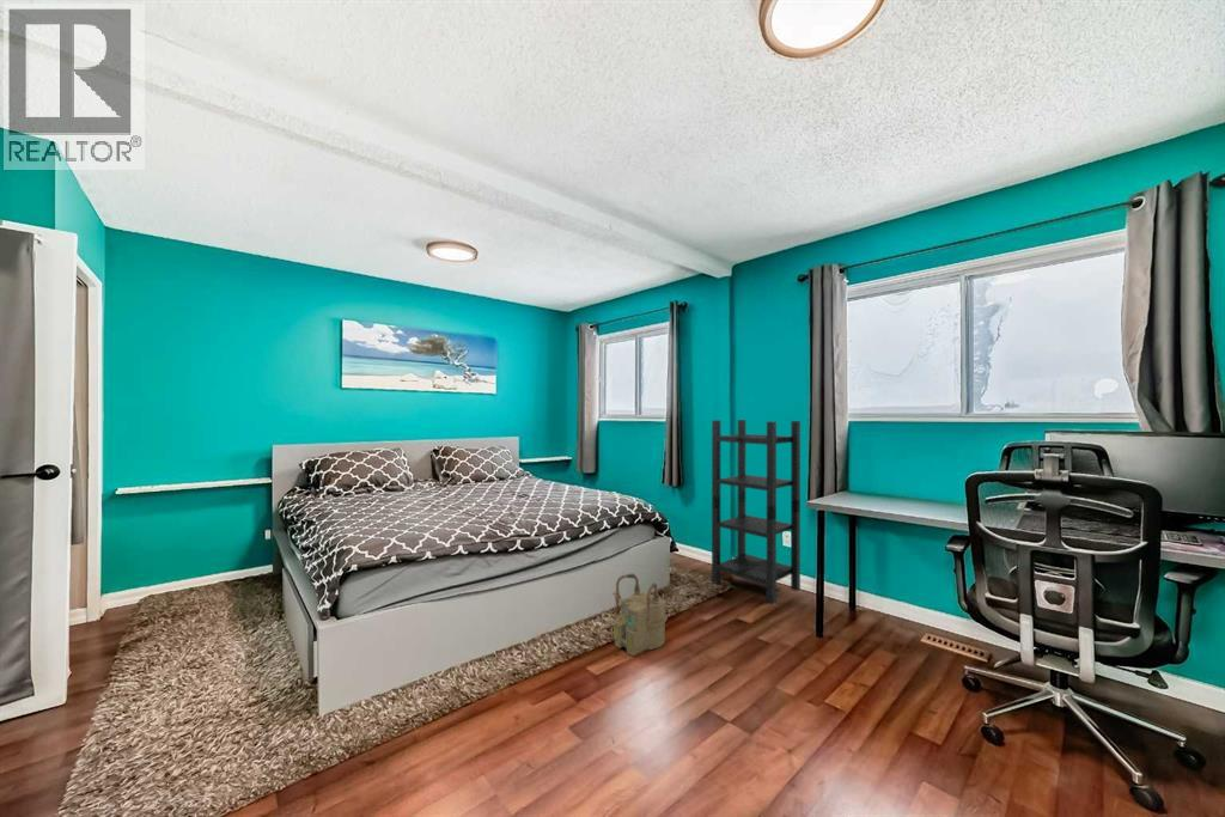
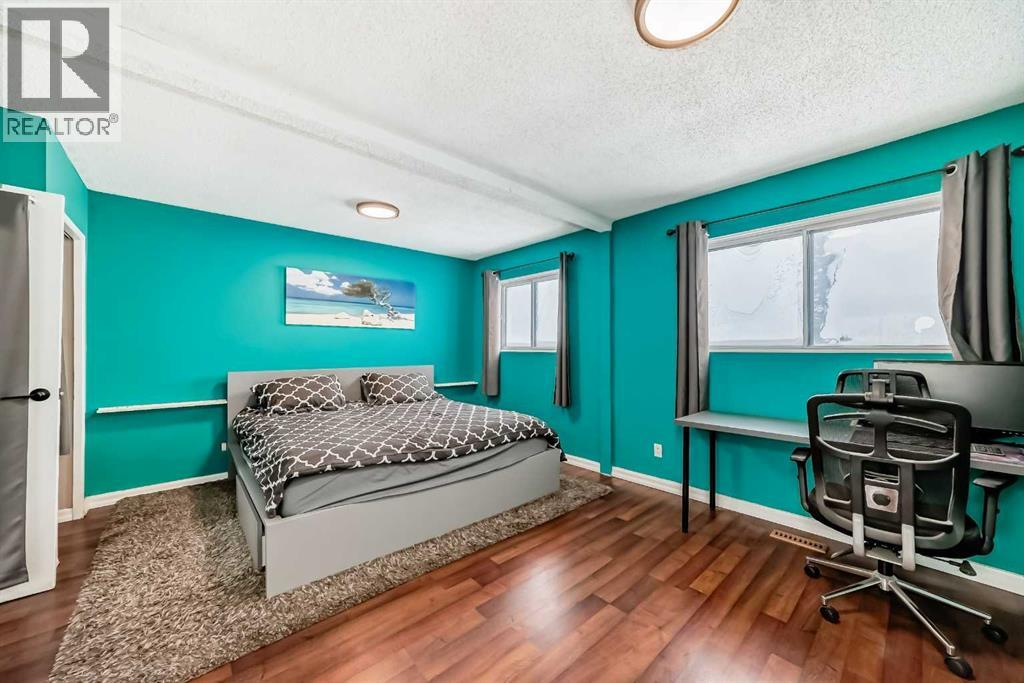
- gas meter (636, 609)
- shelving unit (744, 502)
